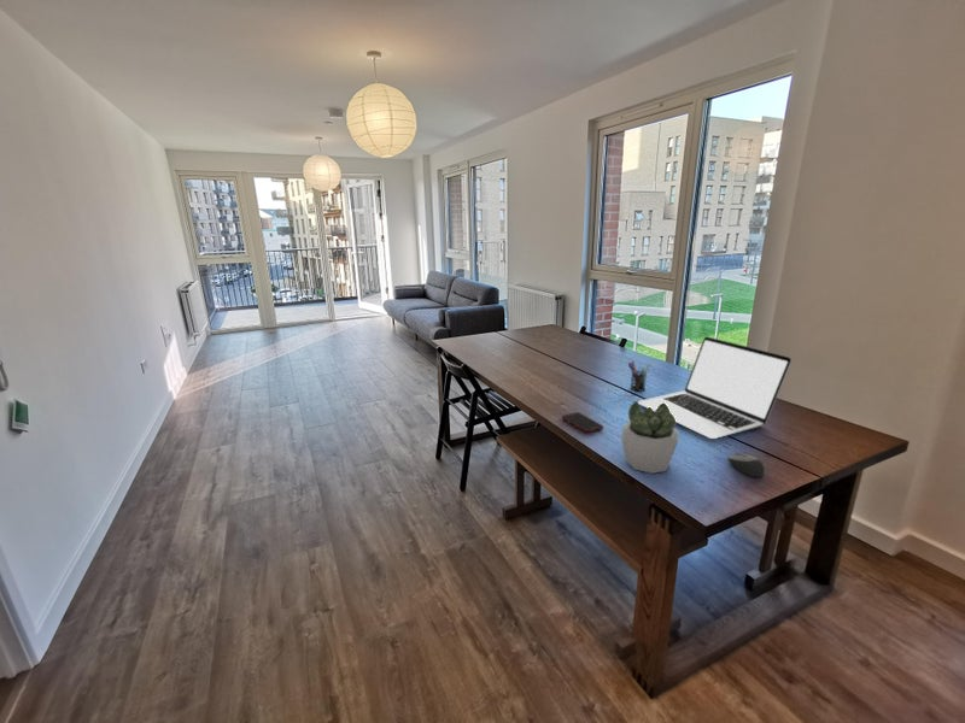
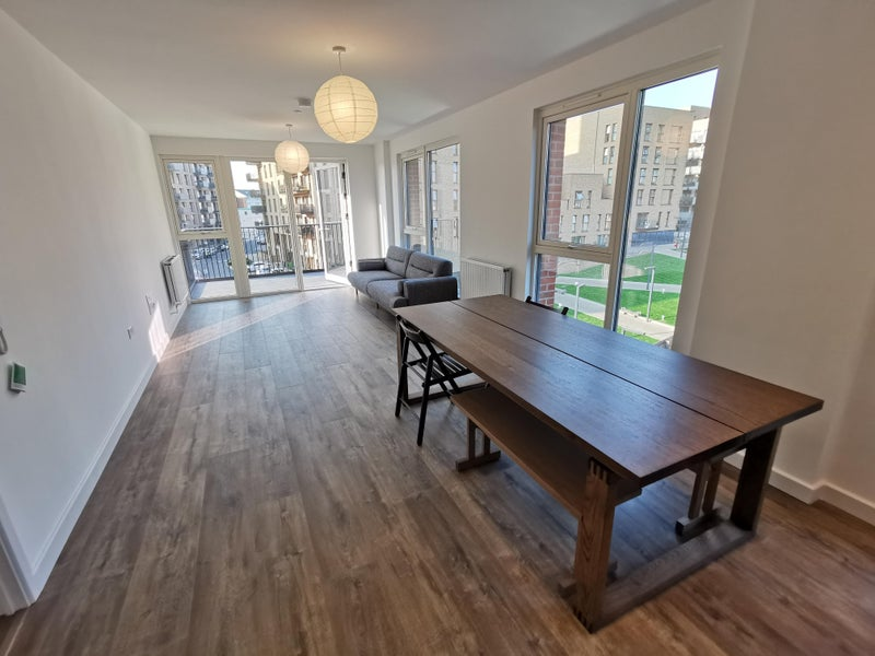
- succulent plant (649, 435)
- laptop (708, 382)
- cell phone (581, 422)
- pen holder (638, 375)
- computer mouse (745, 462)
